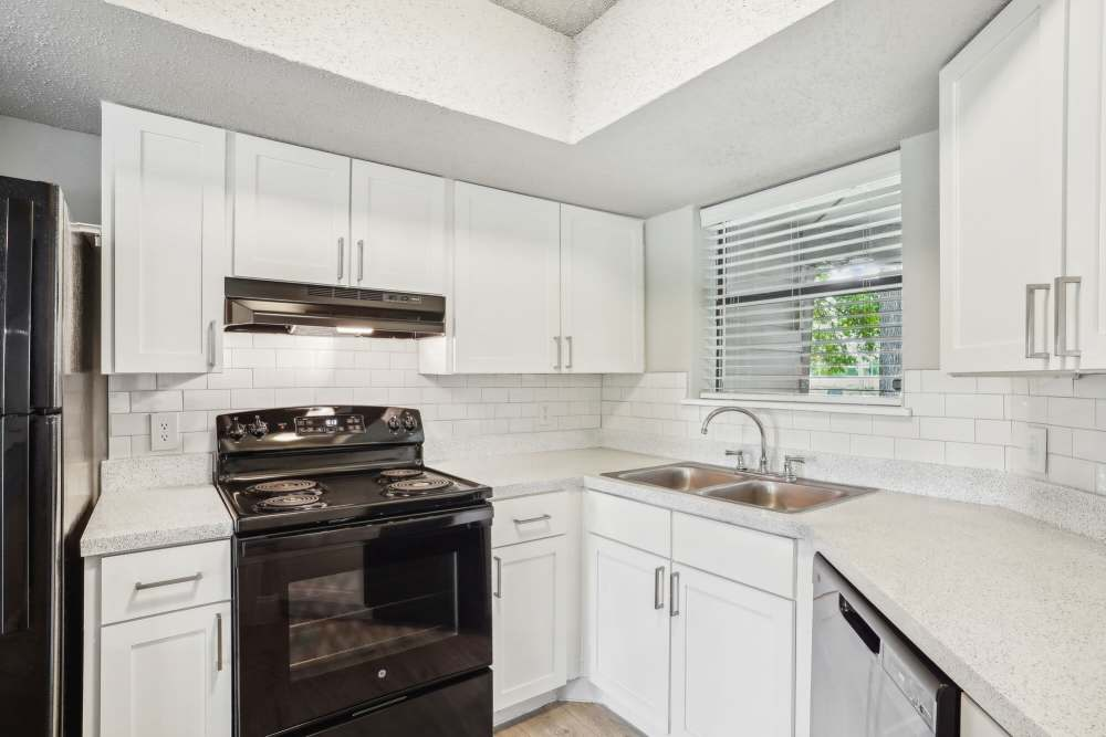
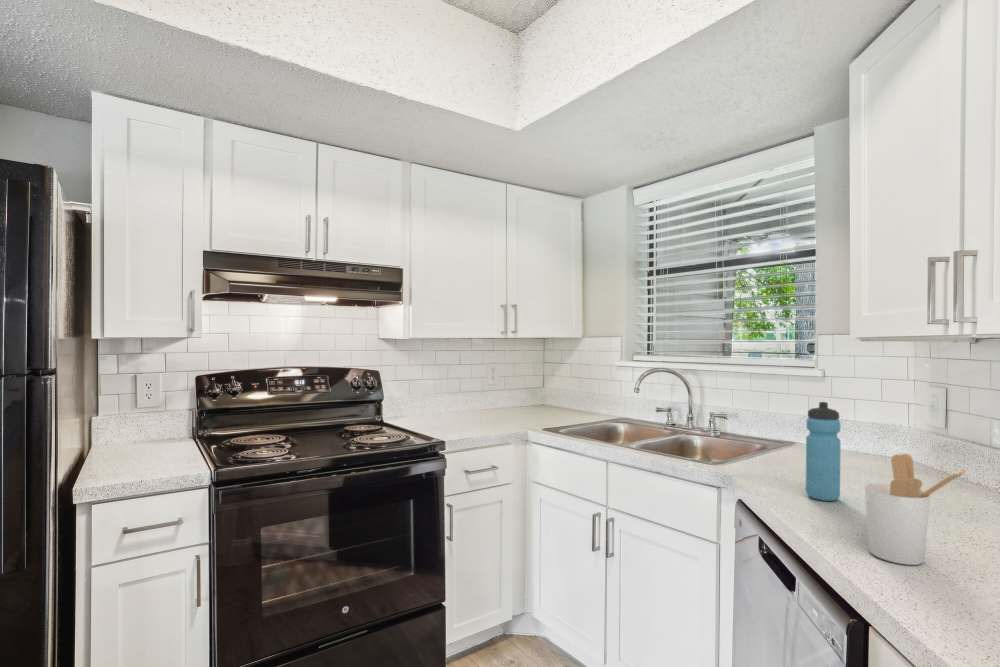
+ water bottle (822, 449)
+ utensil holder (914, 509)
